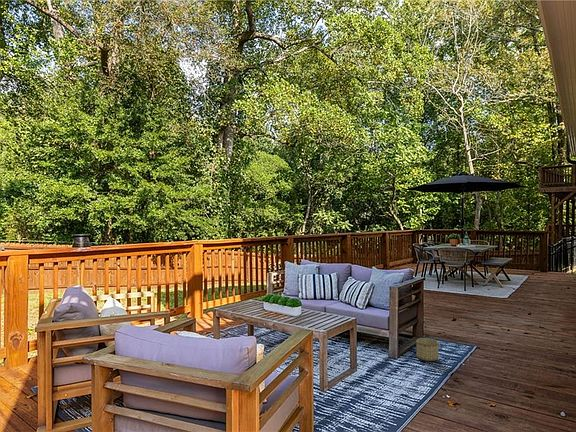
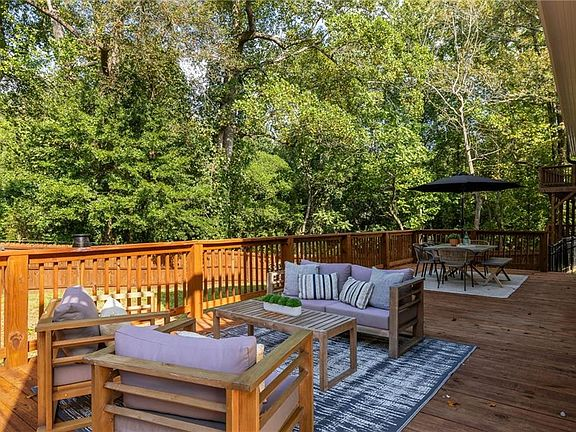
- planter (427, 349)
